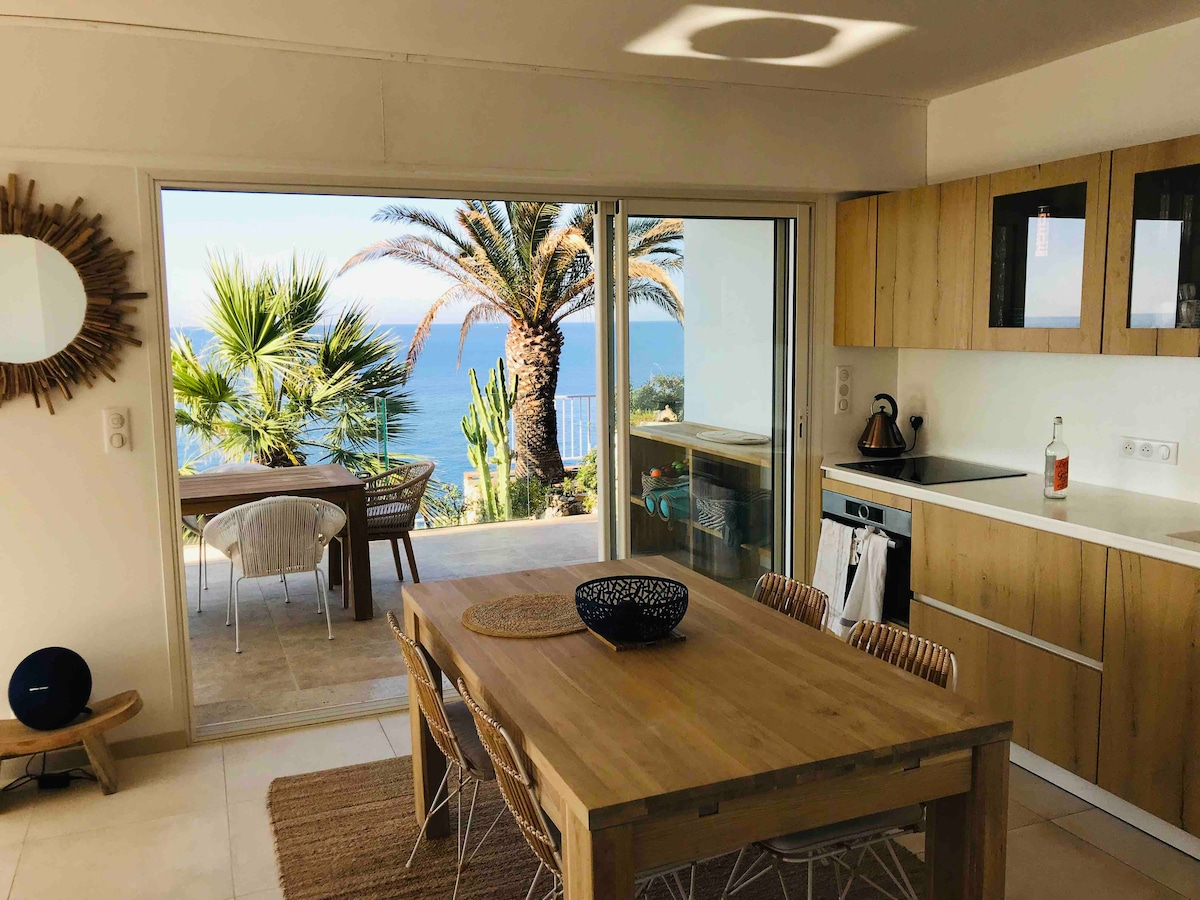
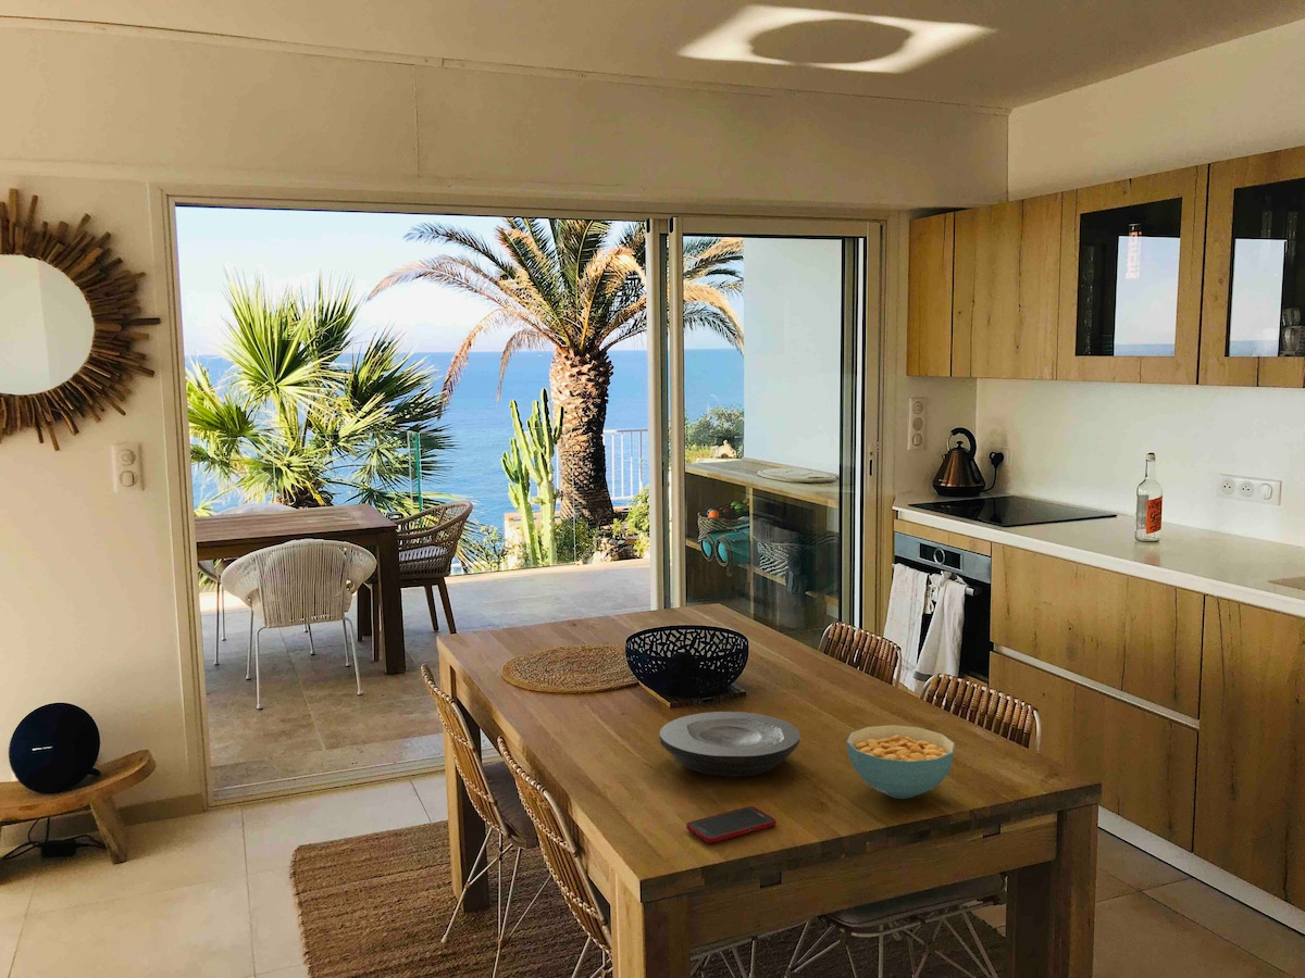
+ plate (730, 748)
+ cereal bowl (899, 767)
+ cell phone (731, 824)
